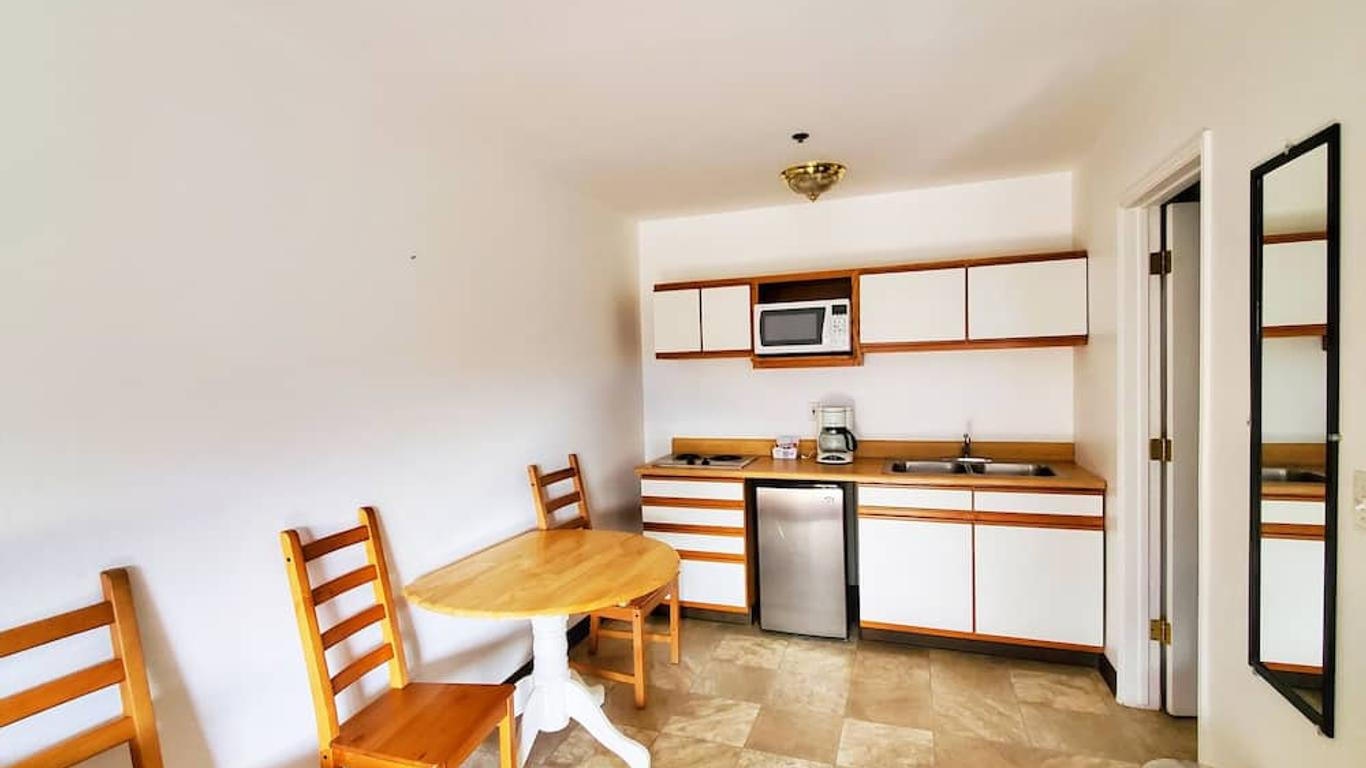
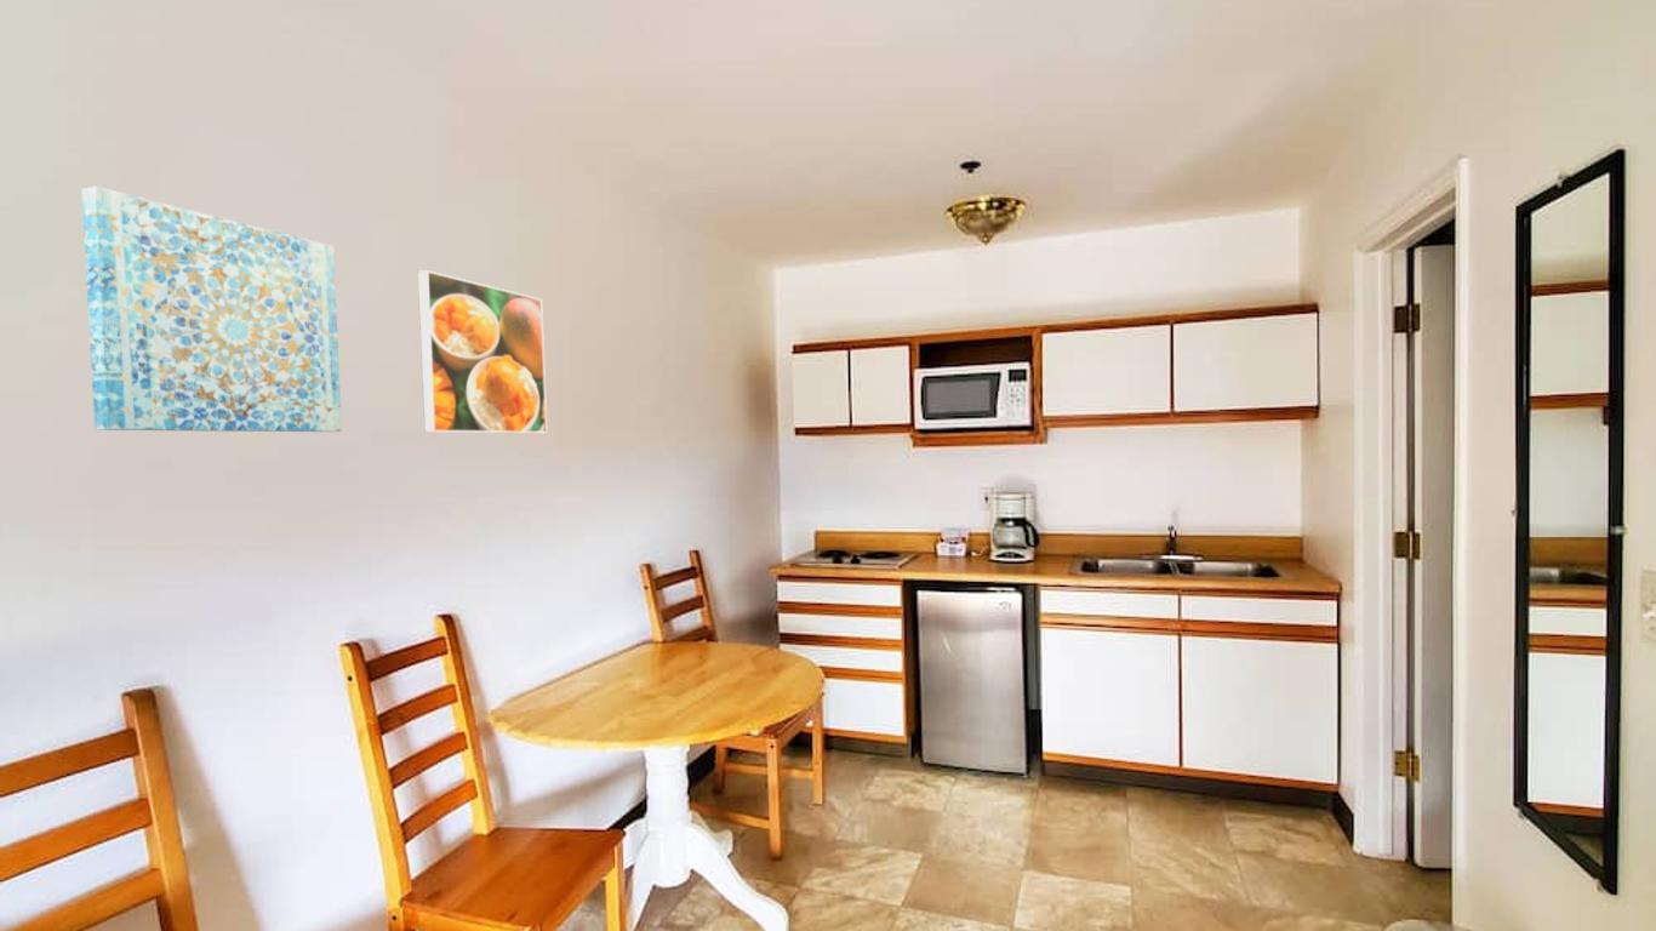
+ wall art (229, 326)
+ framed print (487, 359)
